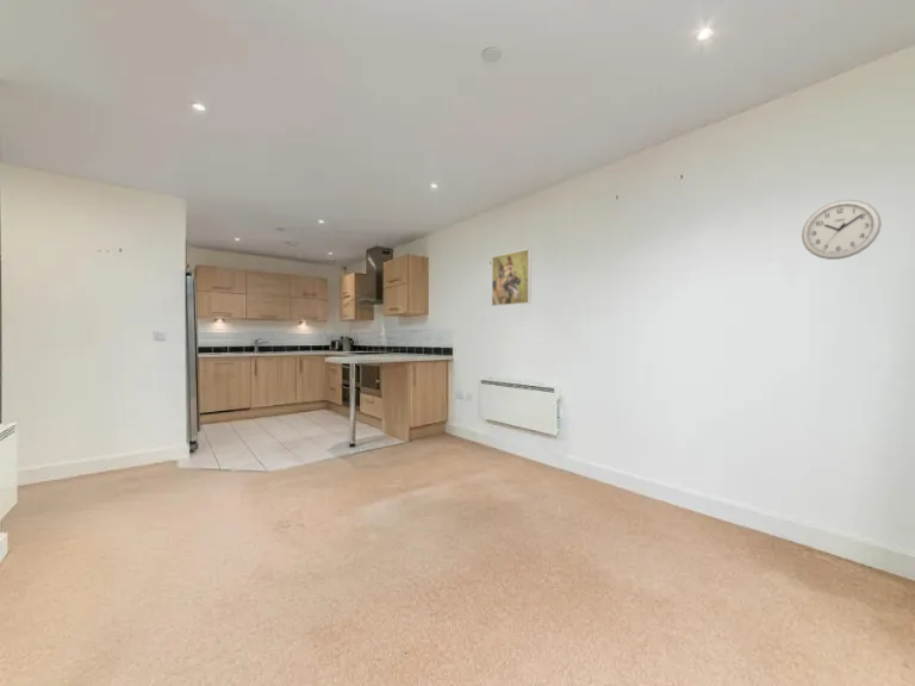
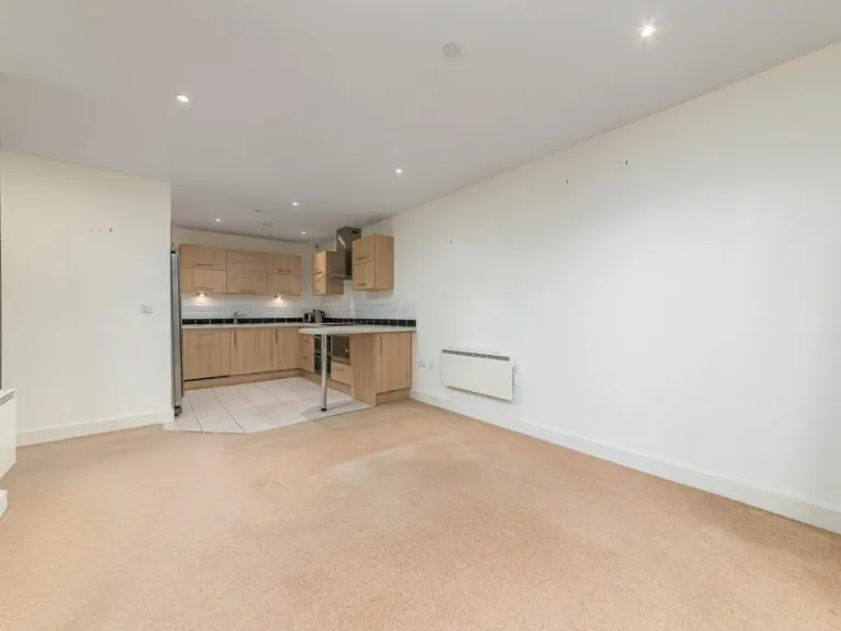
- wall clock (839, 229)
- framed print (510, 279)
